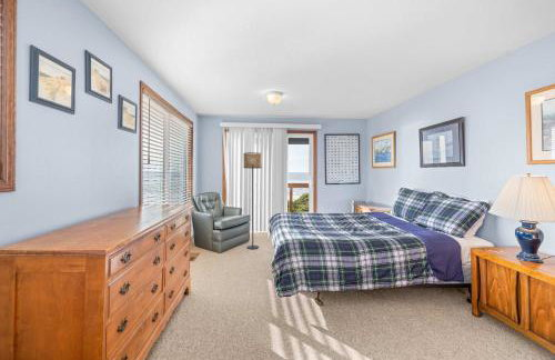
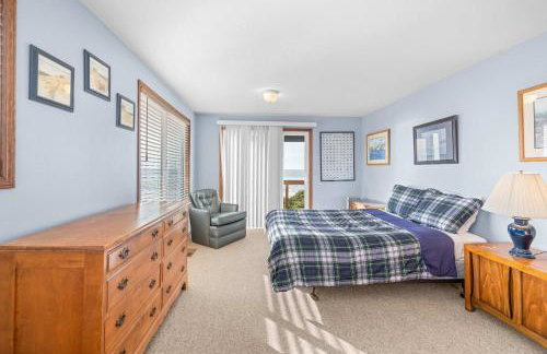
- floor lamp (252, 200)
